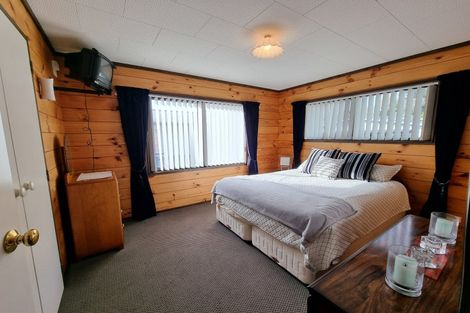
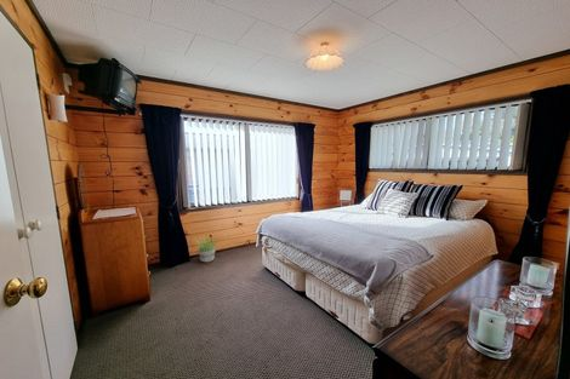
+ potted plant (206, 248)
